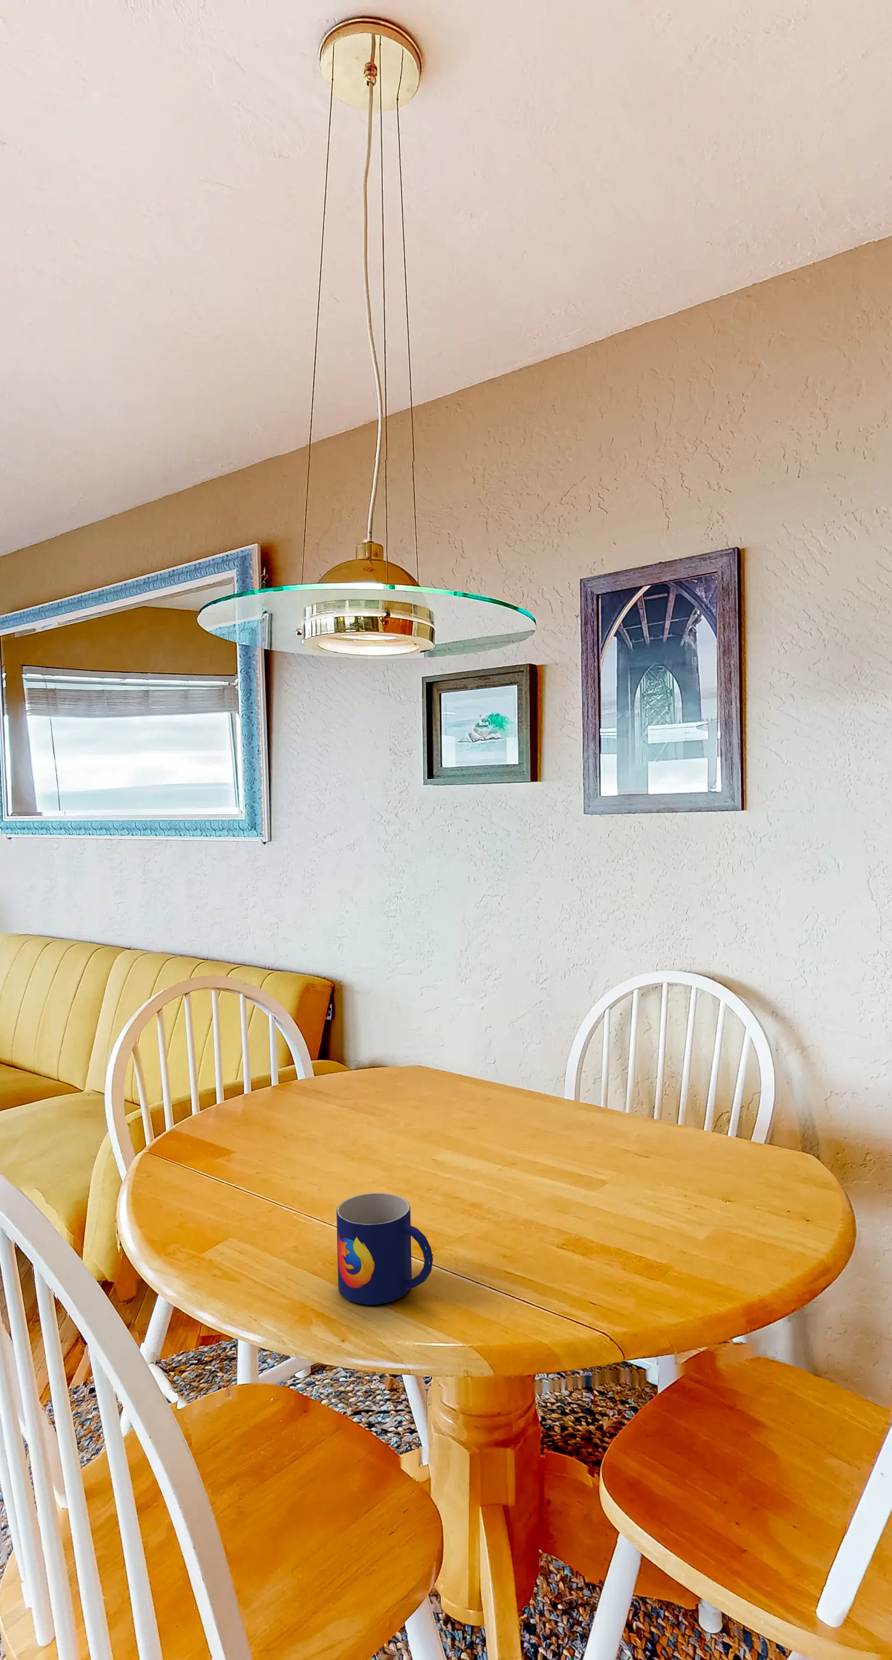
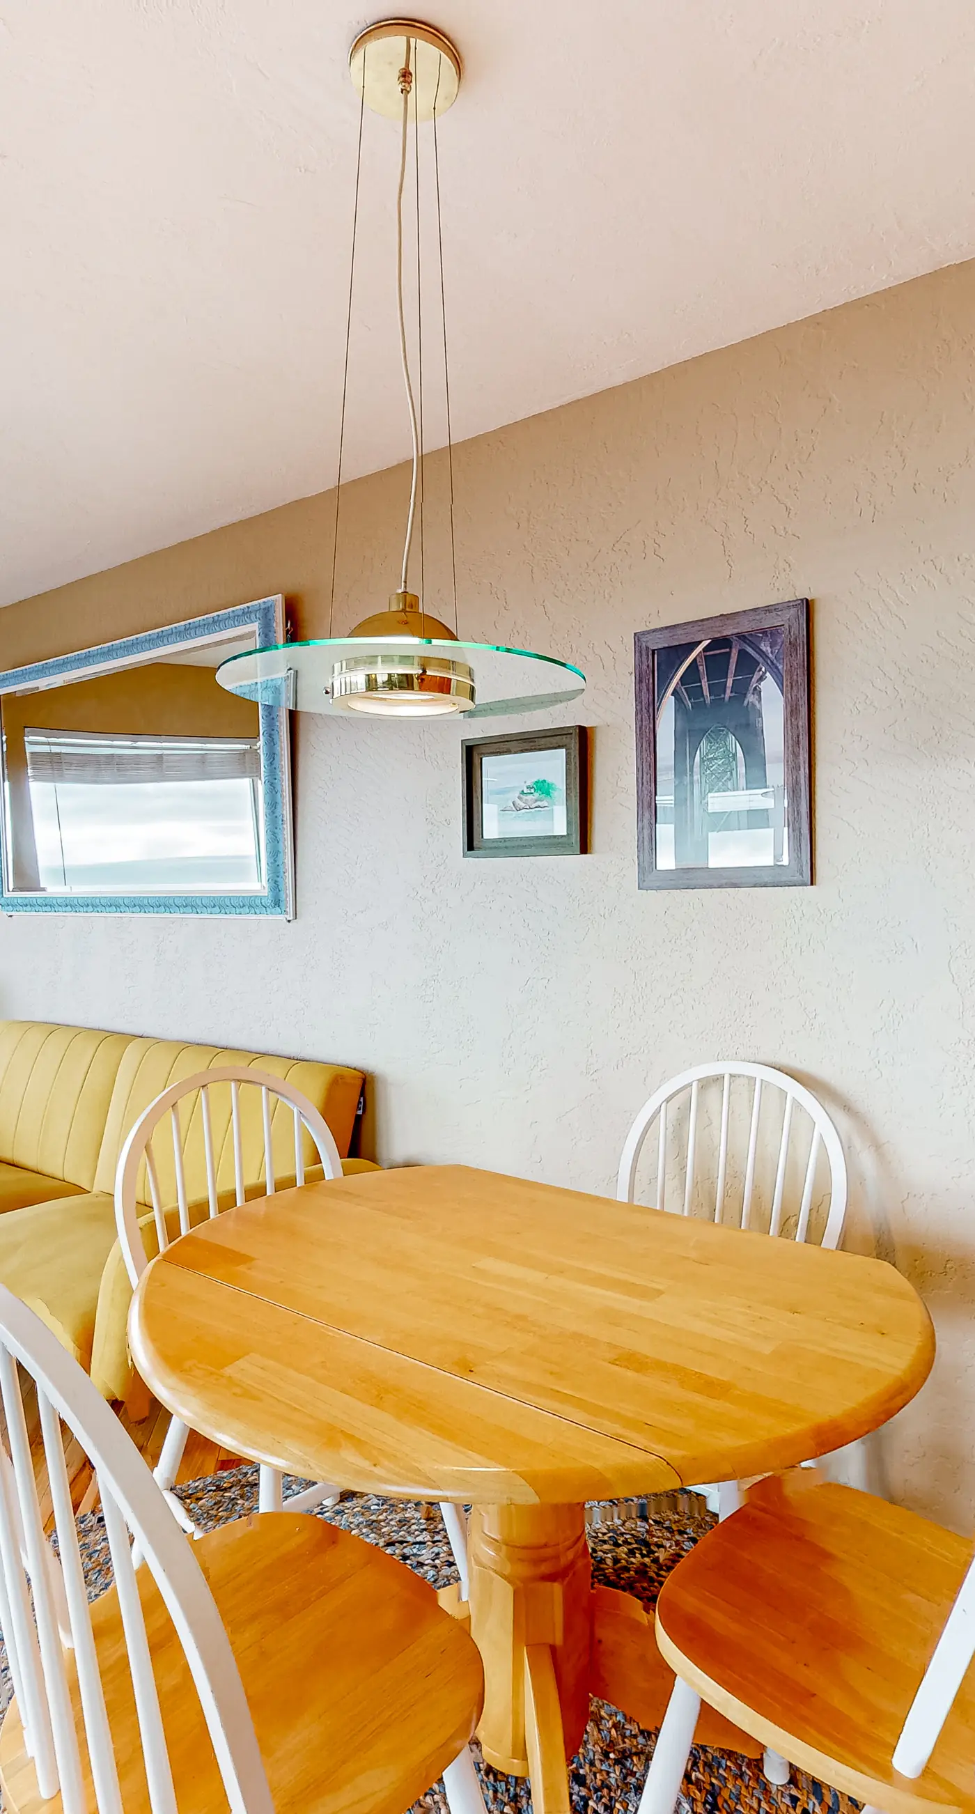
- mug (388, 1250)
